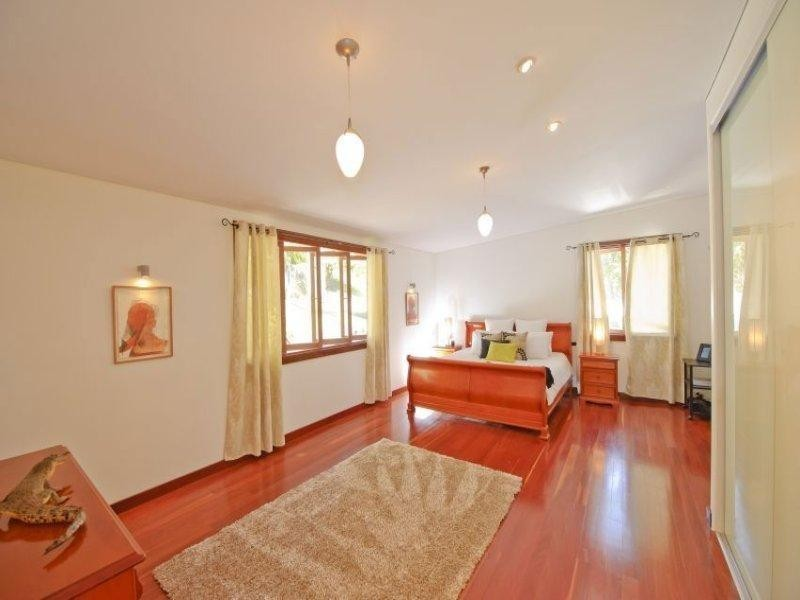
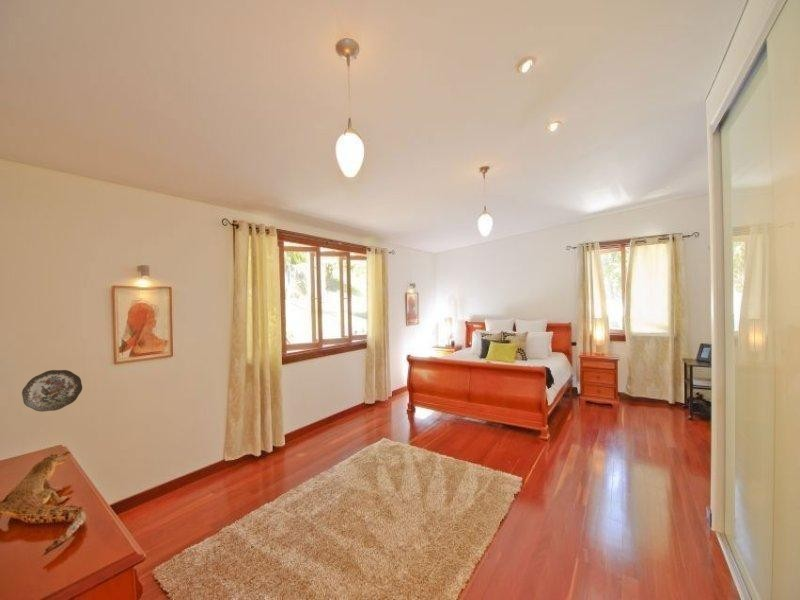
+ decorative plate (53, 390)
